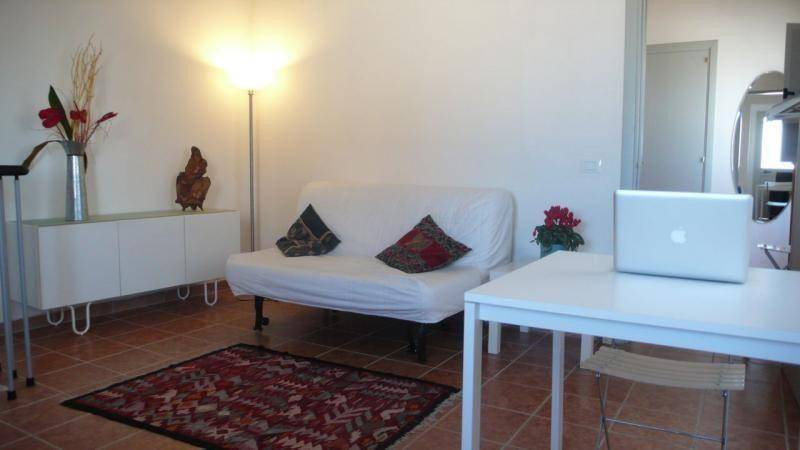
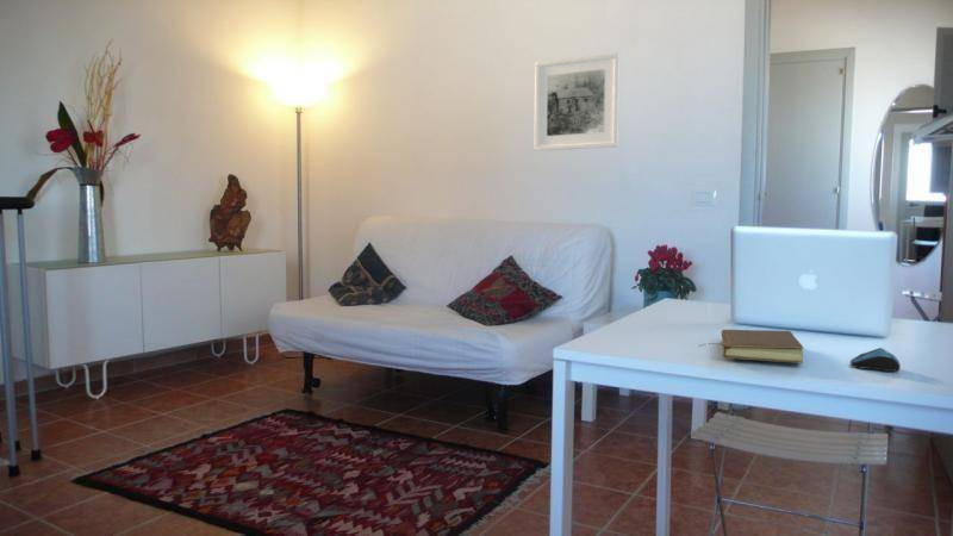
+ computer mouse (874, 357)
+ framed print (575, 104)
+ book (747, 343)
